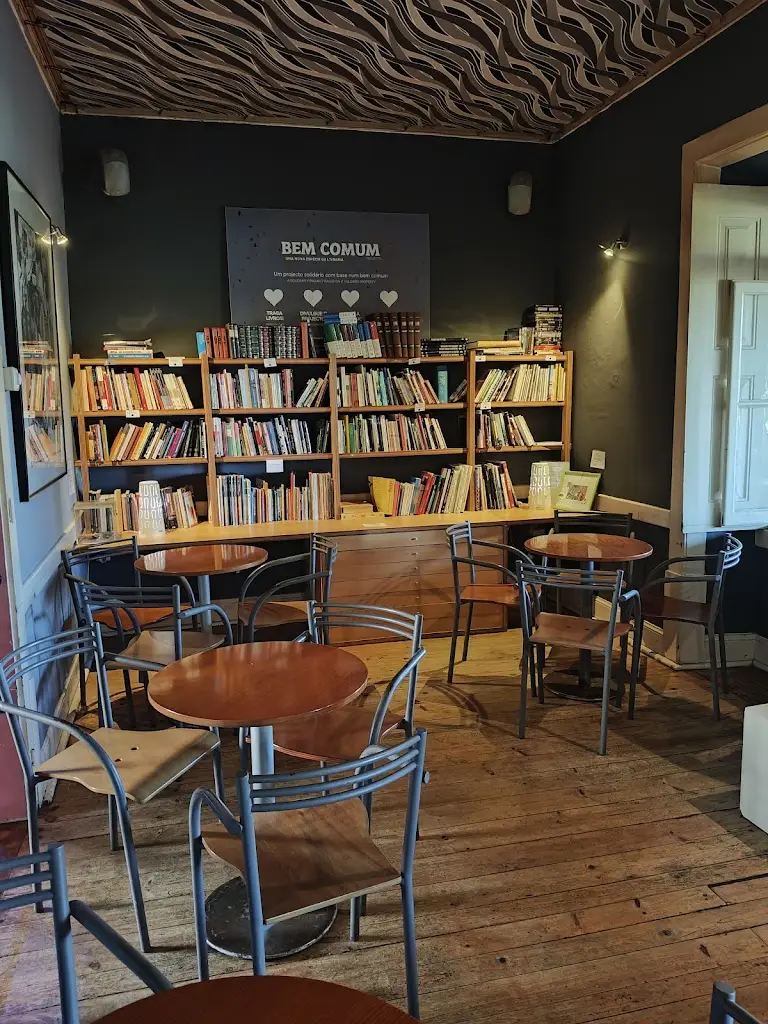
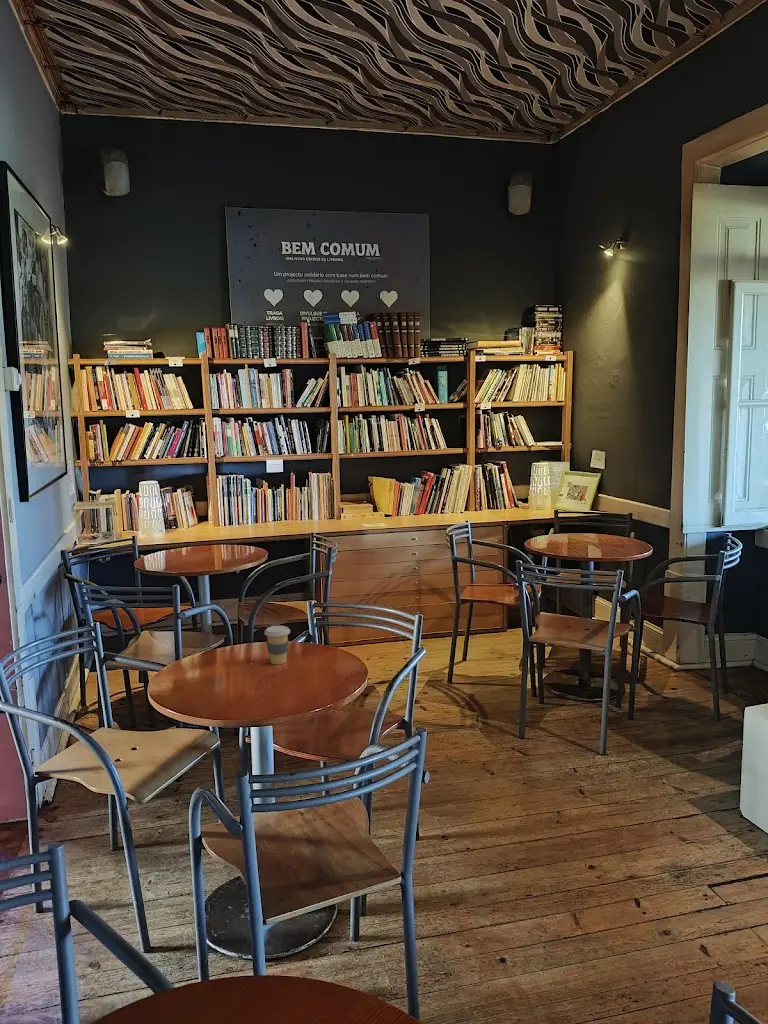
+ coffee cup (277, 645)
